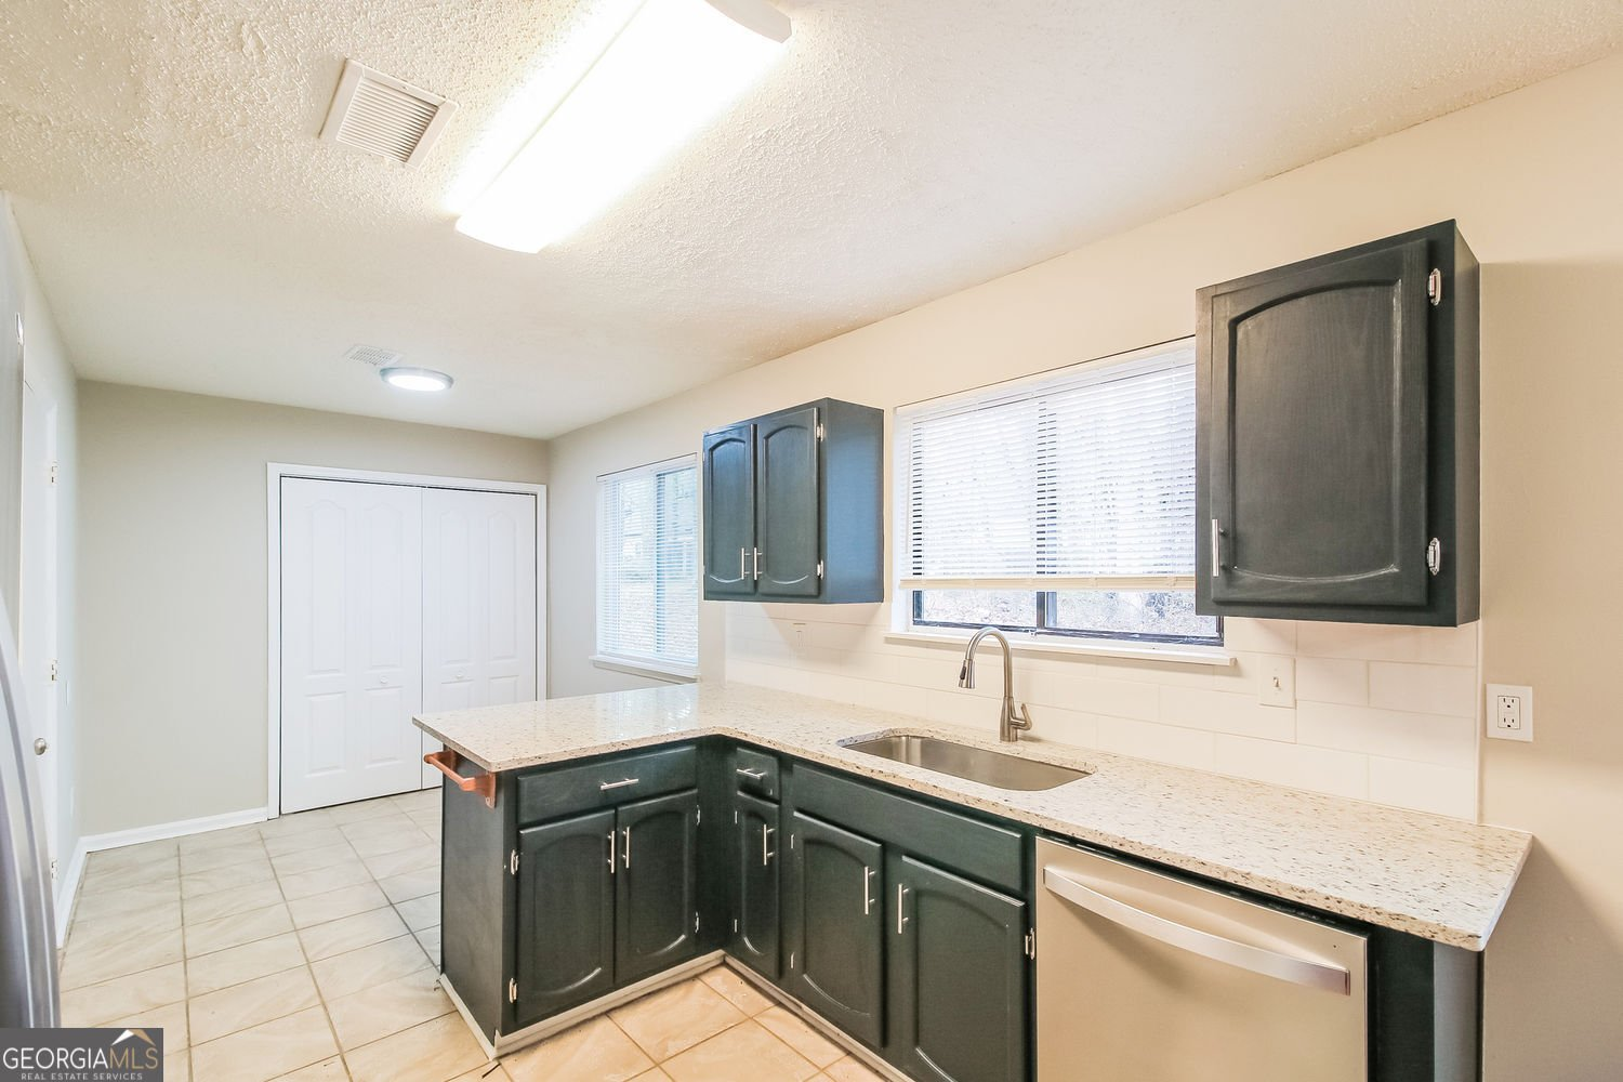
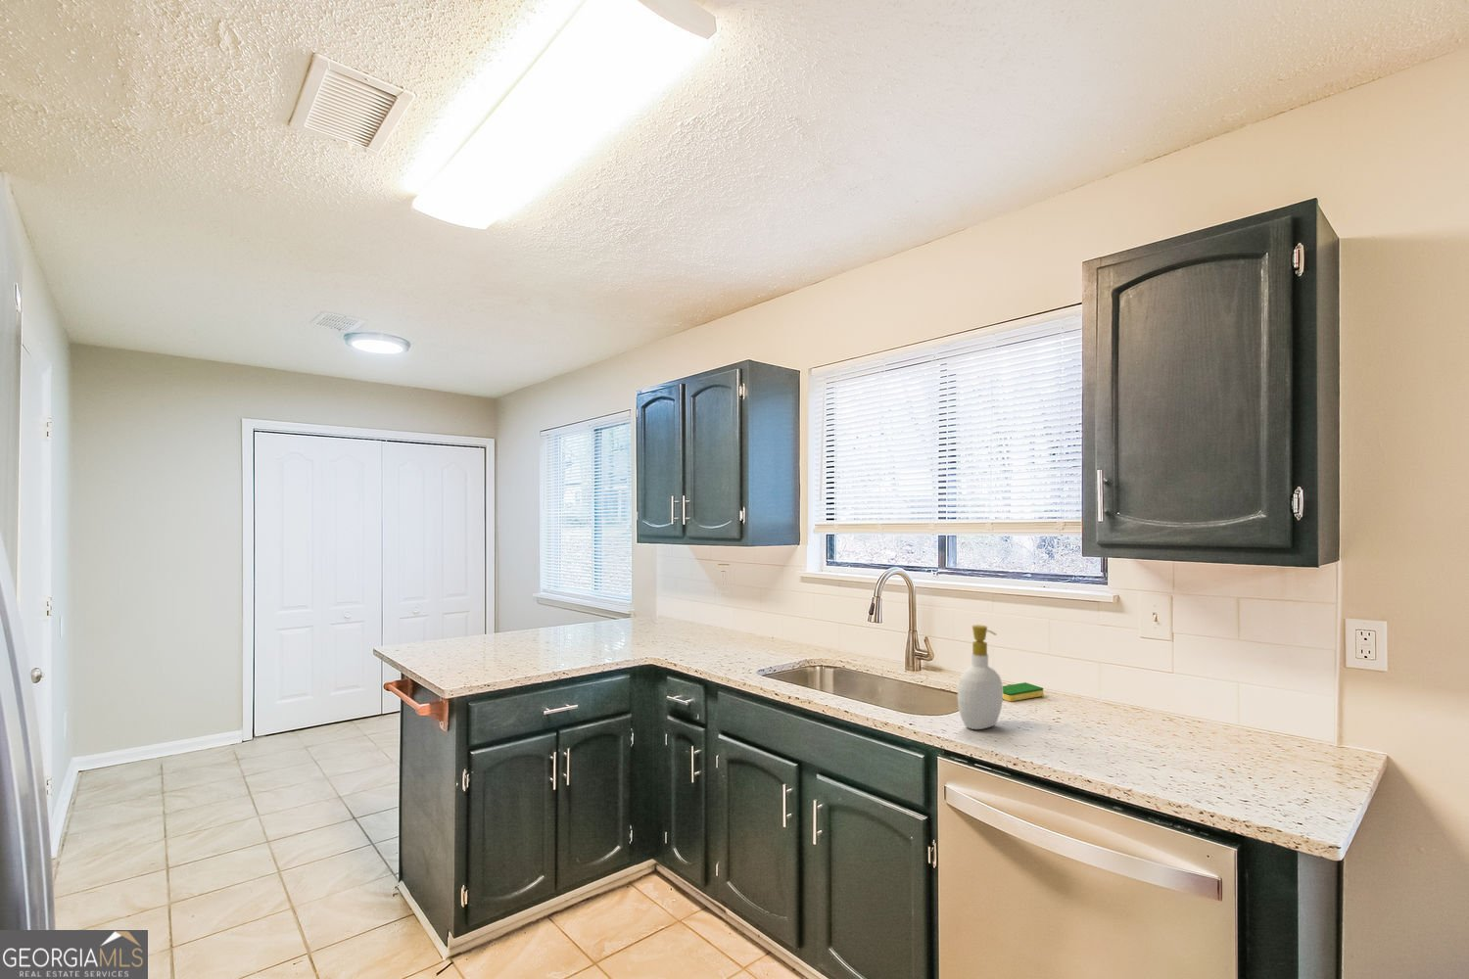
+ dish sponge (1018, 692)
+ soap bottle (982, 675)
